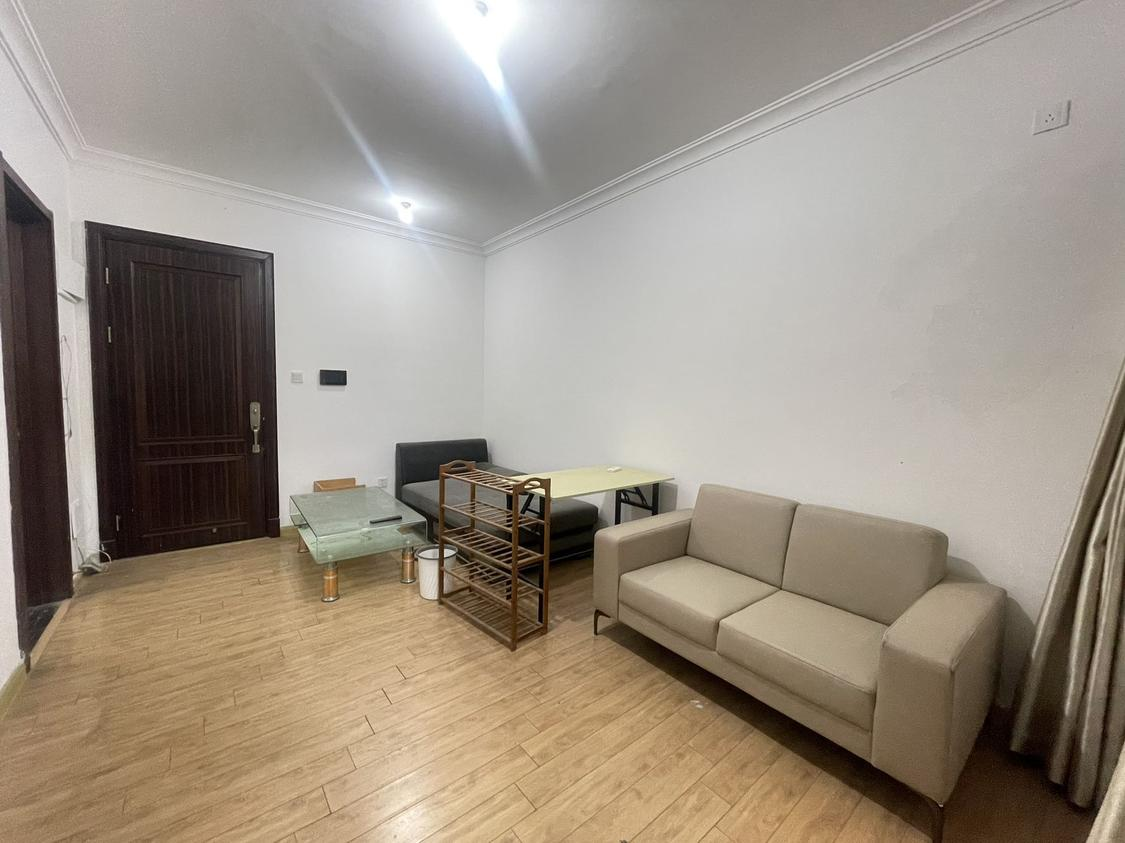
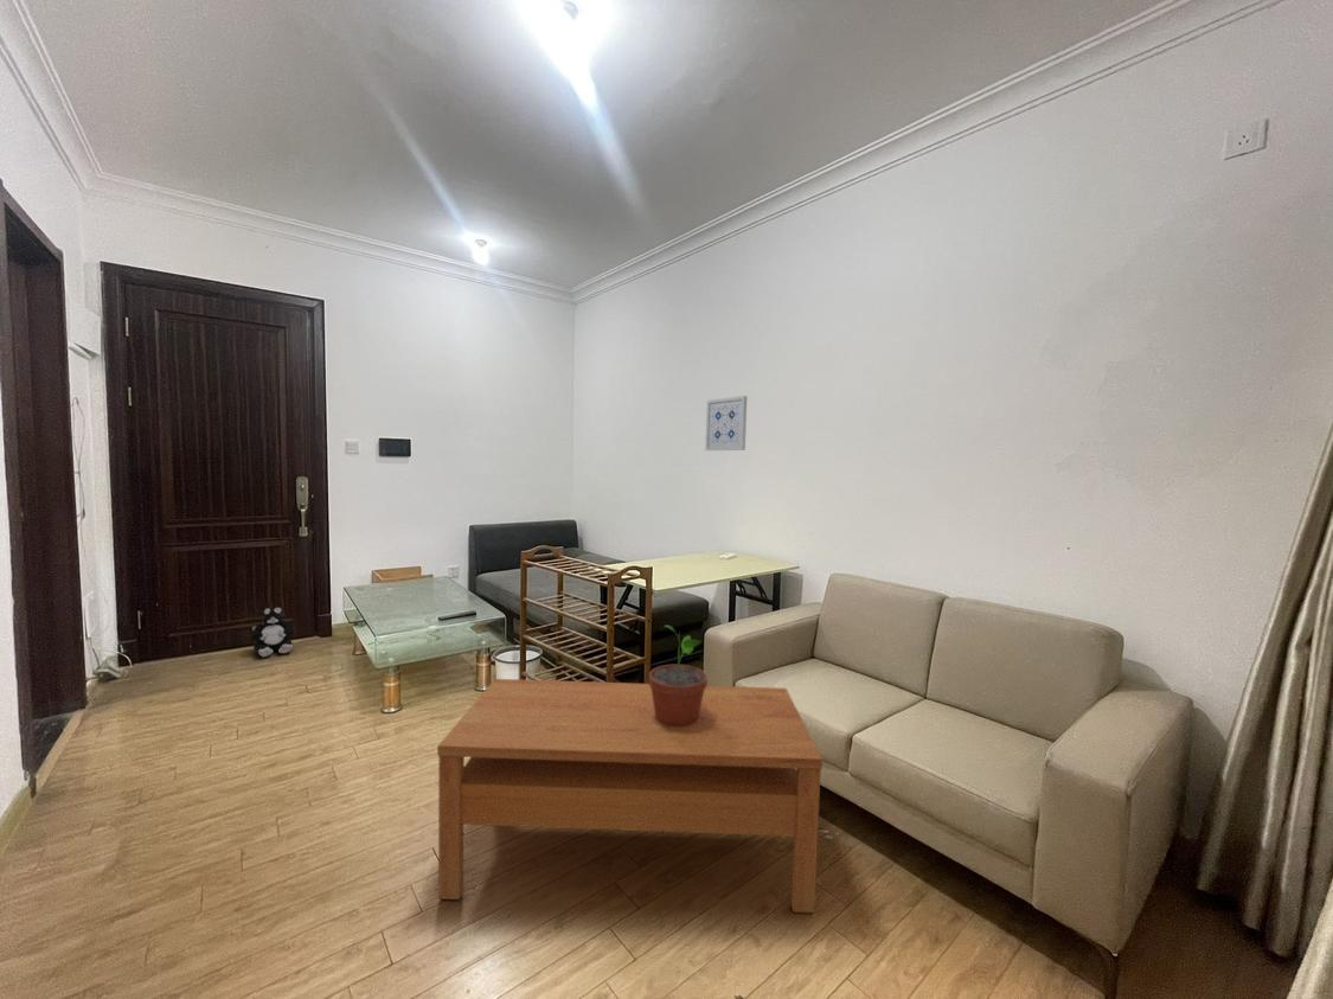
+ wall art (725, 424)
+ coffee table (633, 780)
+ potted plant (678, 667)
+ plush toy (273, 629)
